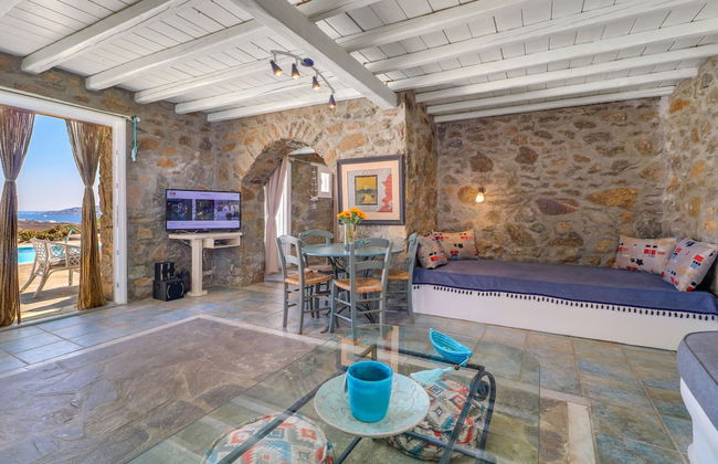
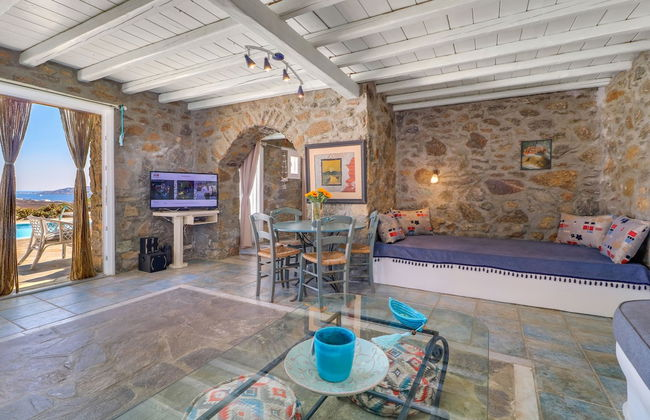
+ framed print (535, 155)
